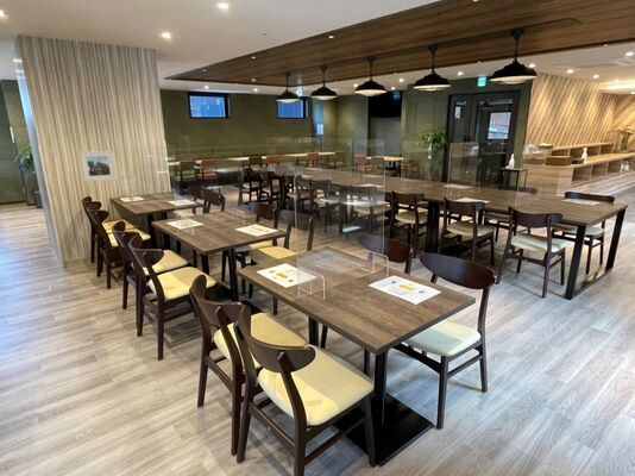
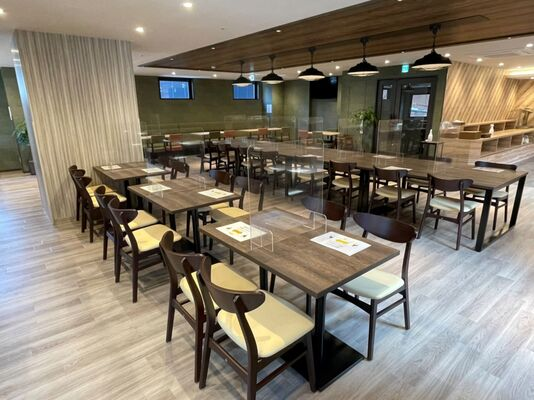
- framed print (98, 165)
